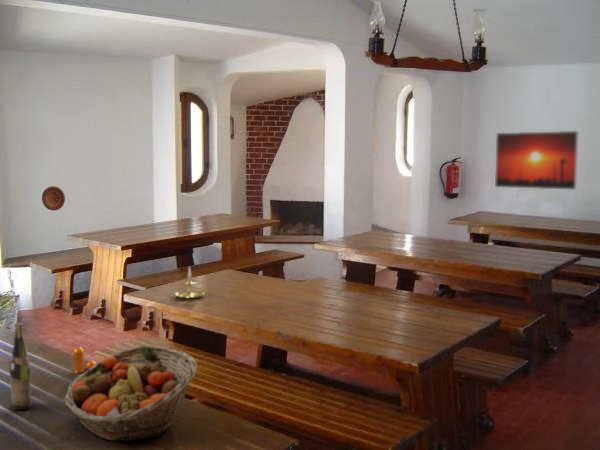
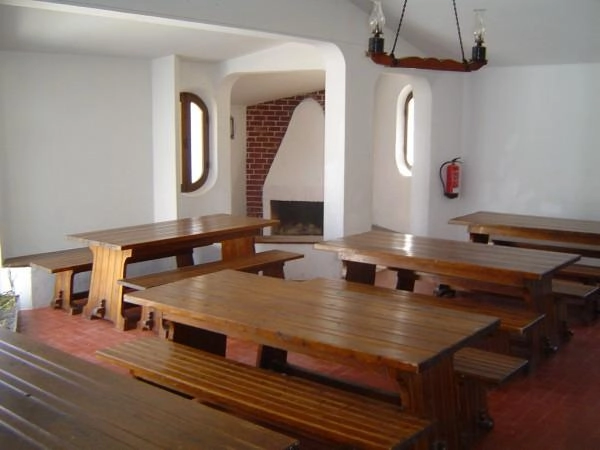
- candle holder (187, 282)
- pepper shaker (83, 357)
- decorative plate (53, 198)
- fruit basket (131, 390)
- wine bottle (19, 365)
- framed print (535, 160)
